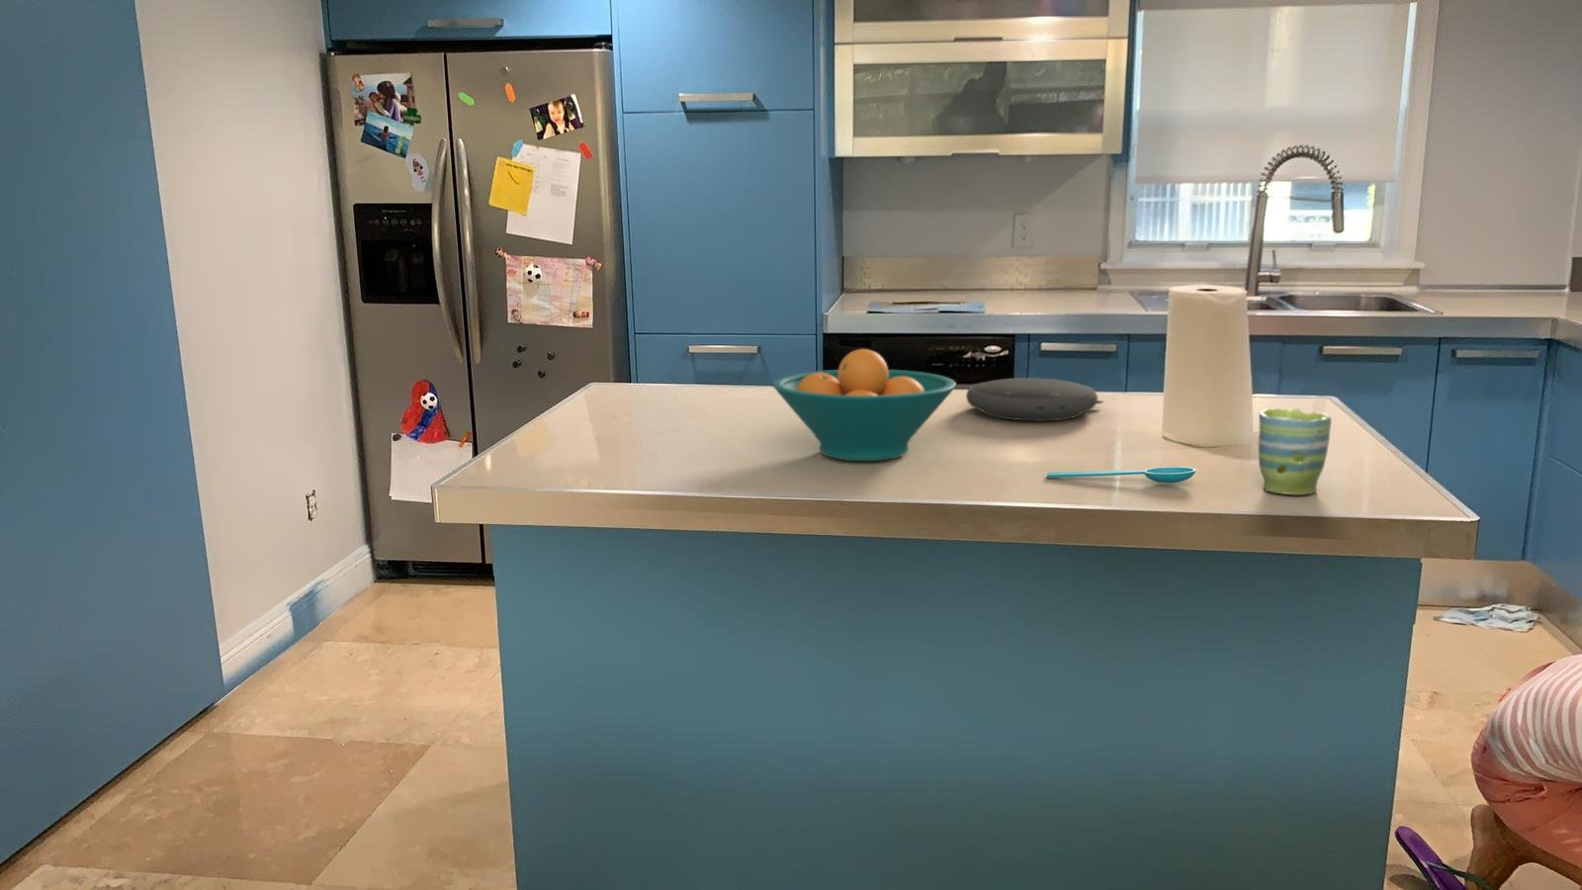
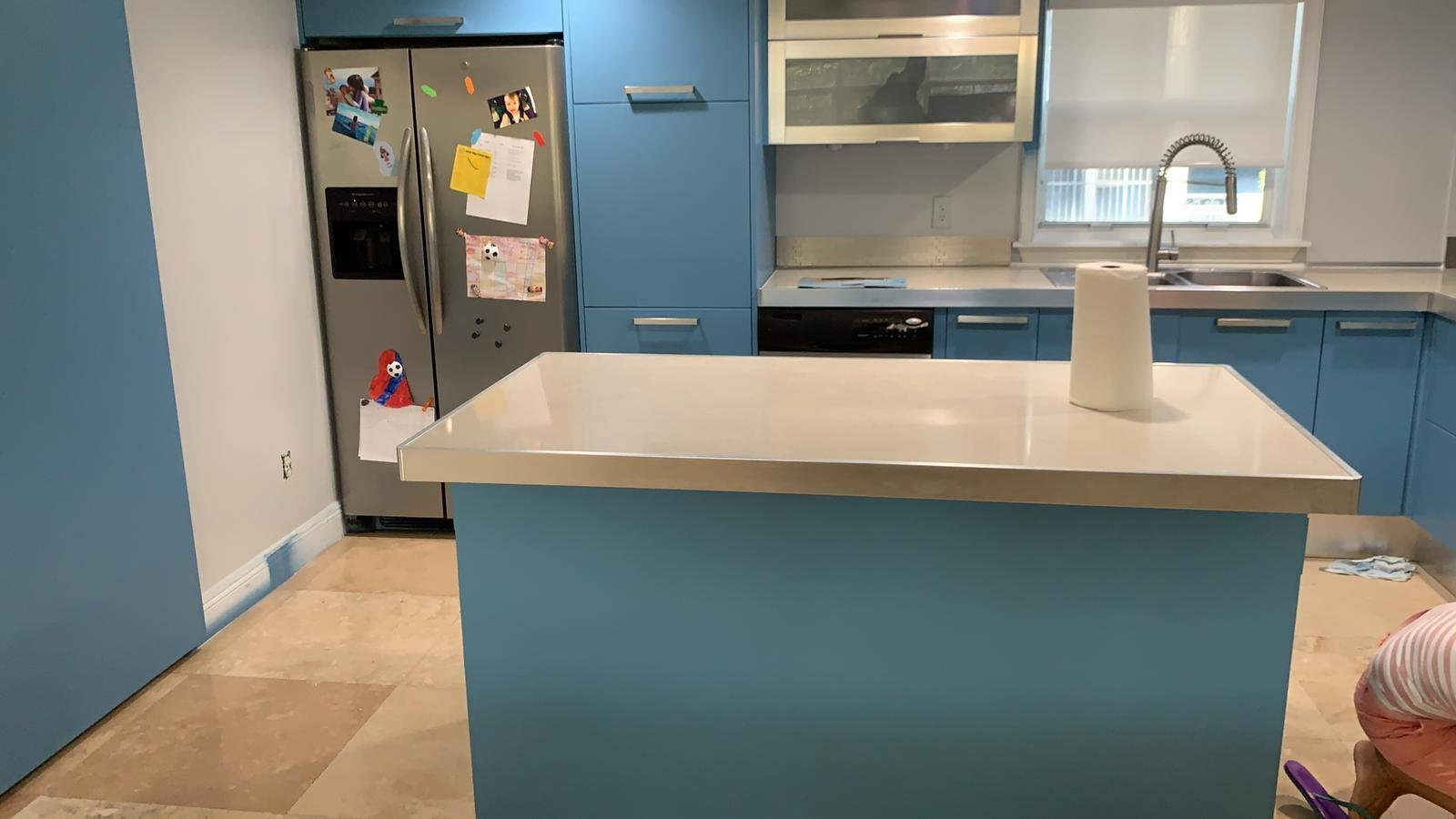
- mug (1291, 448)
- speaker (1037, 397)
- fruit bowl (863, 401)
- spoon (1119, 473)
